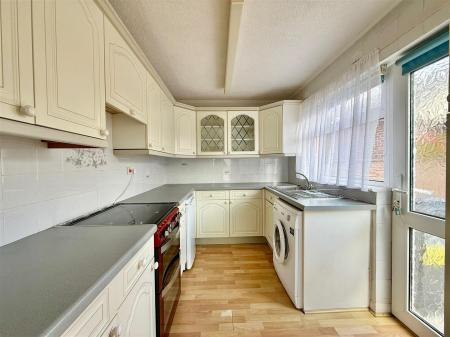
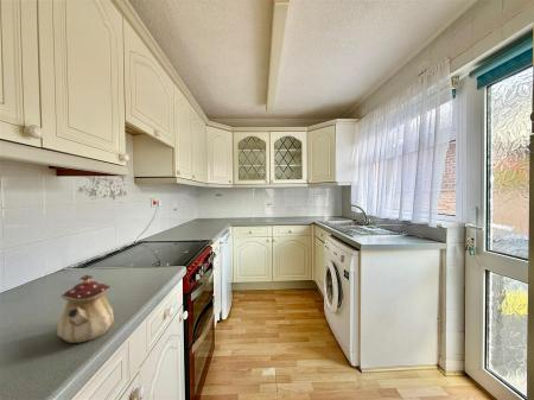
+ teapot (88, 301)
